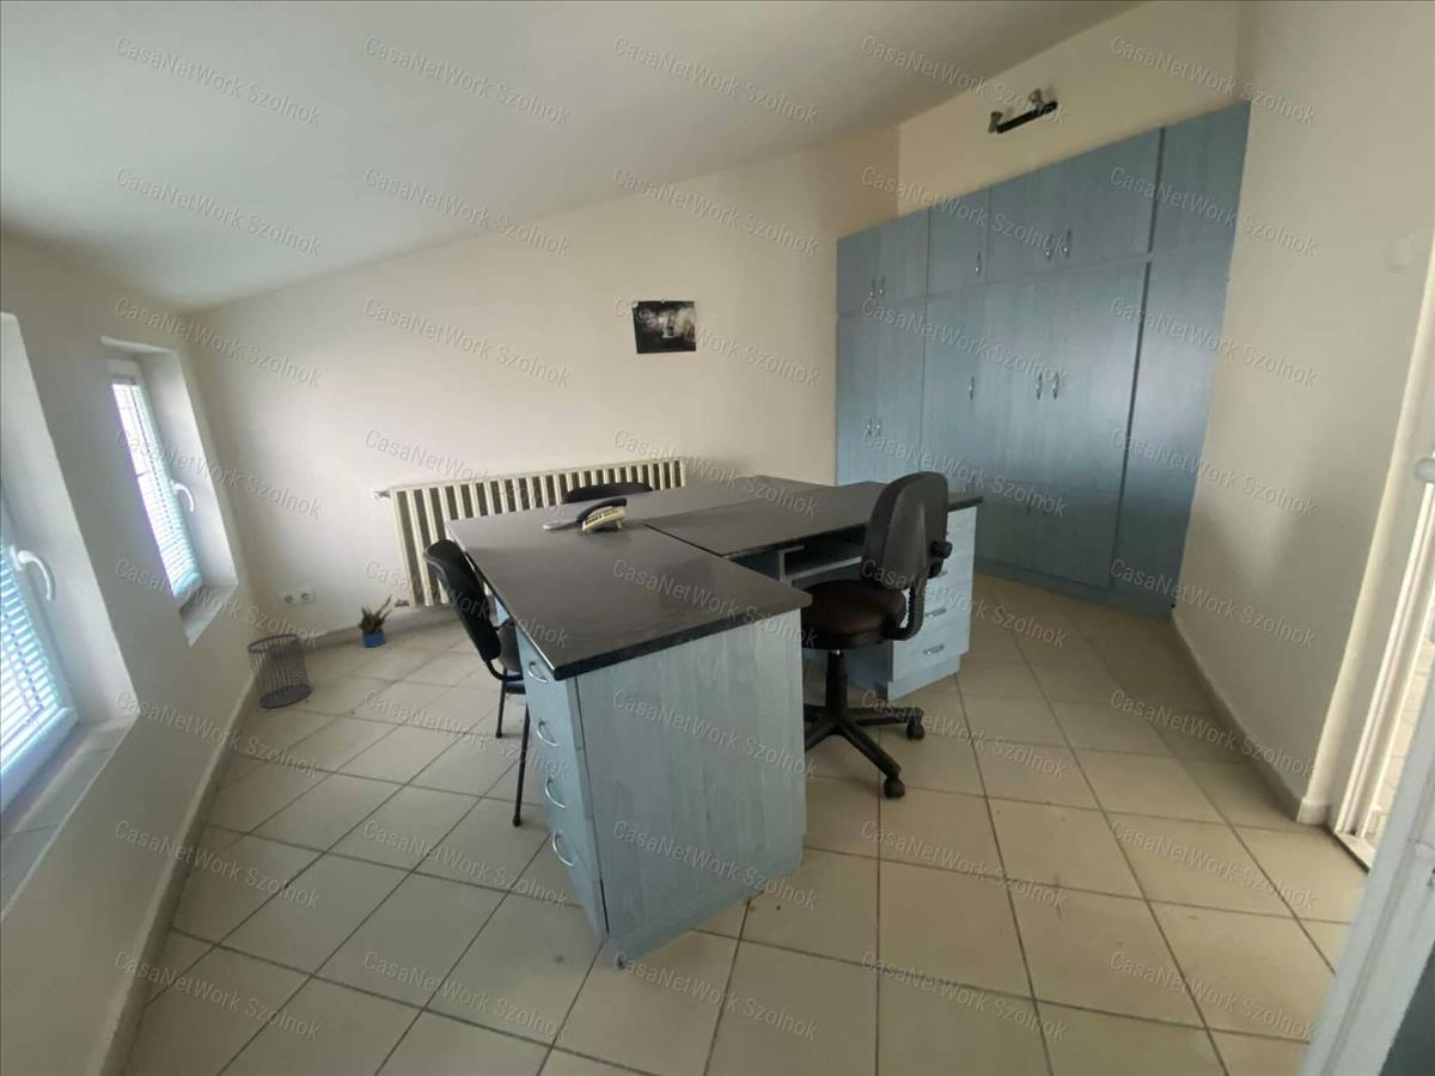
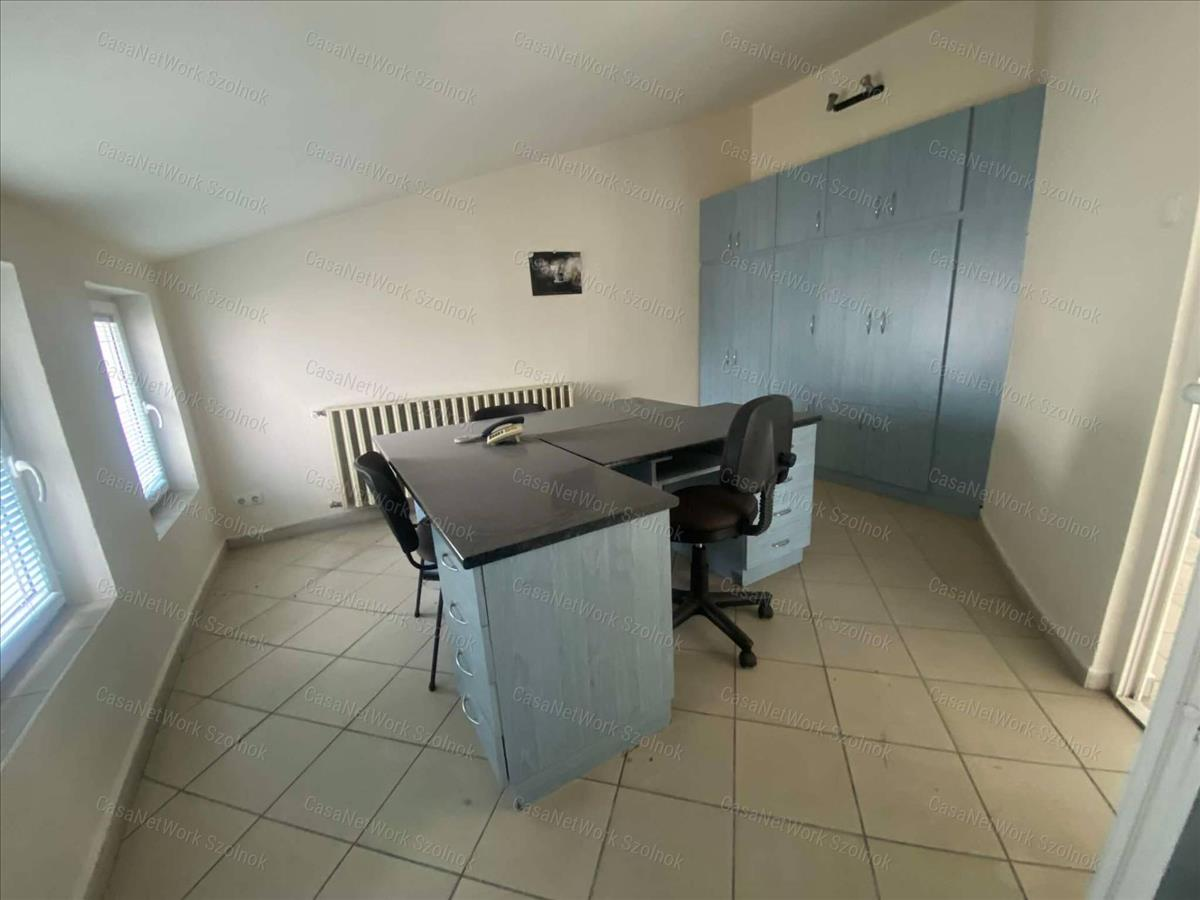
- wastebasket (279, 670)
- potted plant (377, 618)
